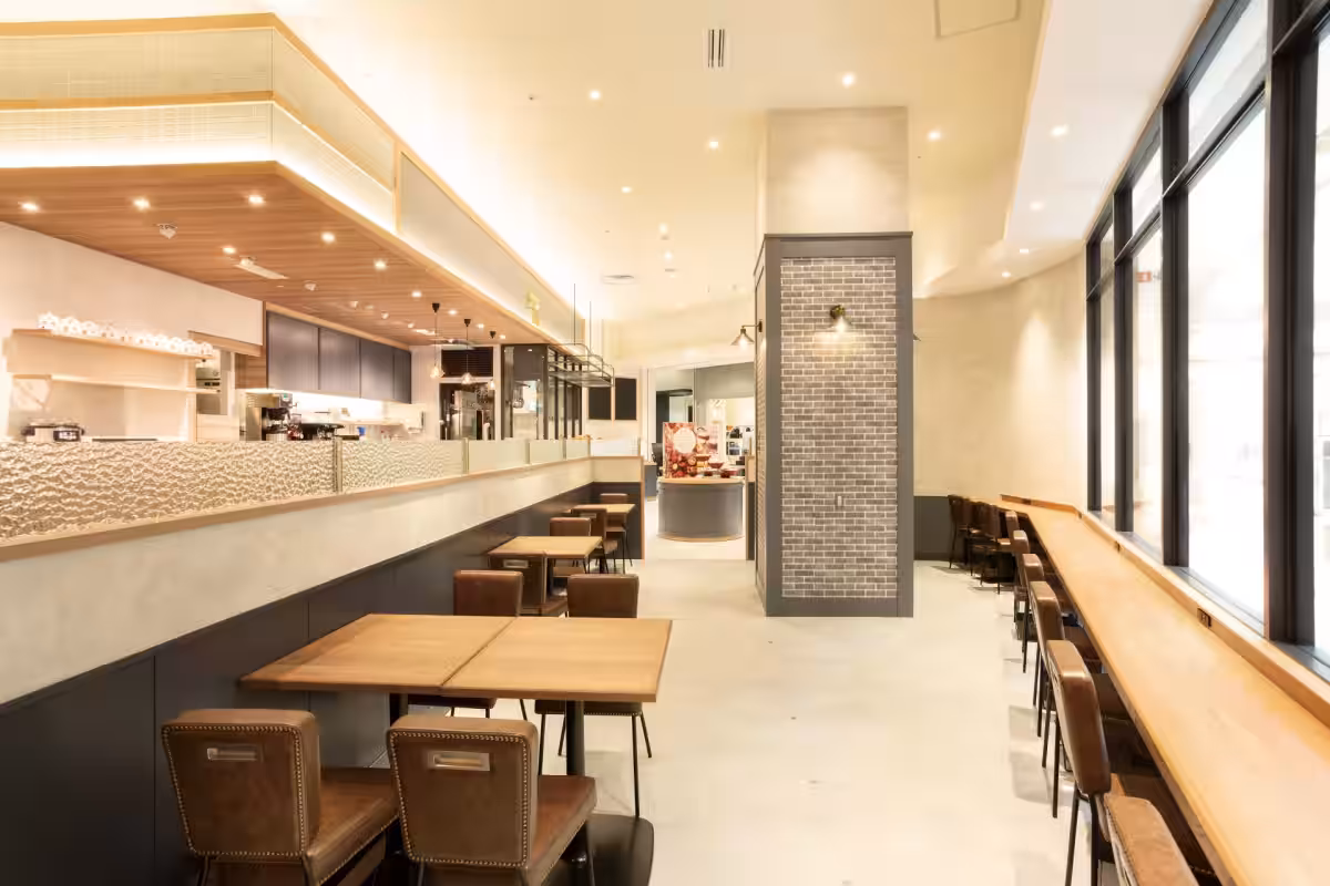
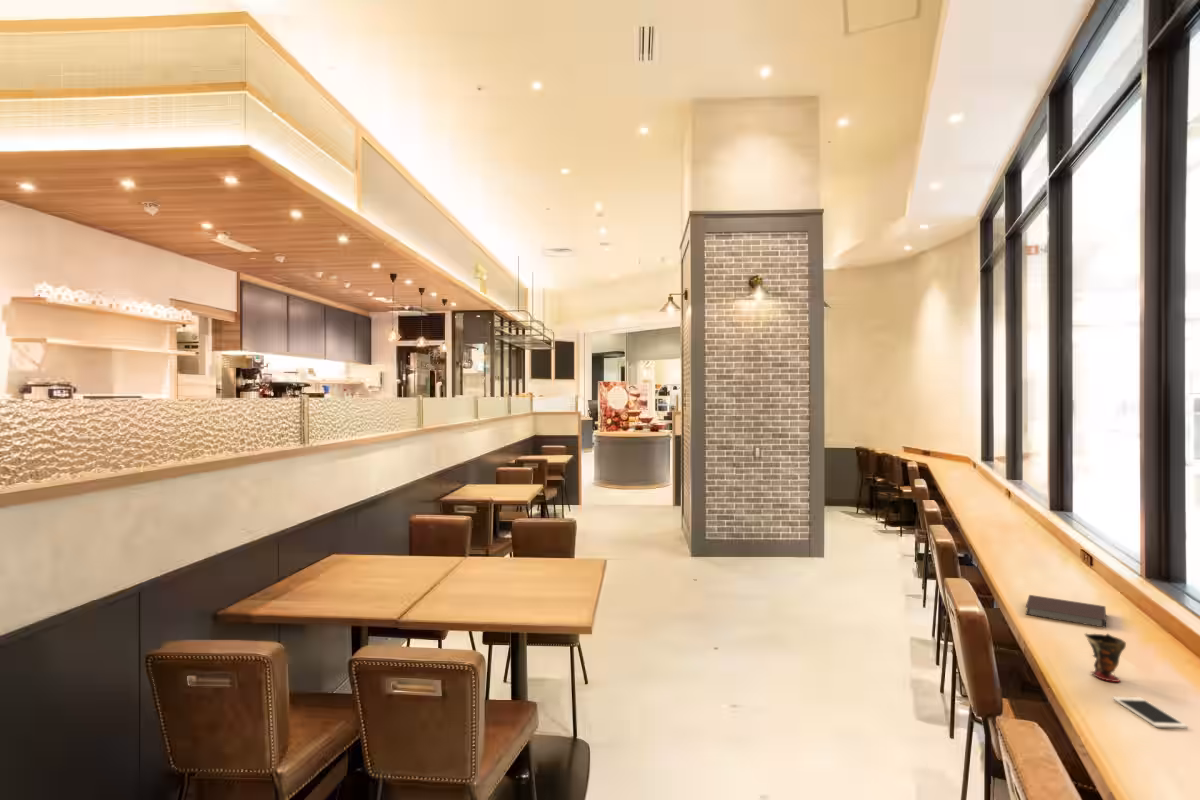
+ cell phone (1148, 711)
+ cup (1104, 656)
+ notebook (1065, 610)
